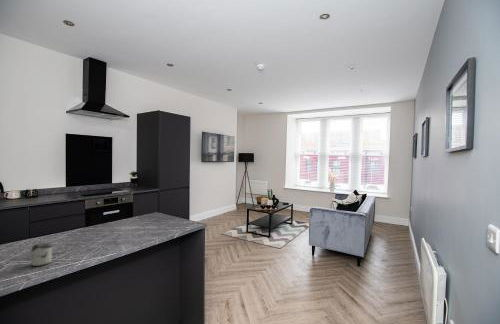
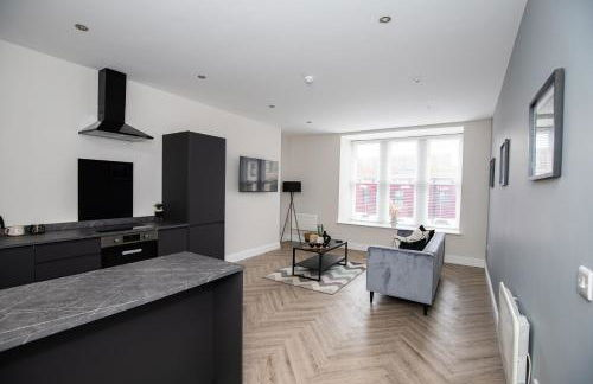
- cup (38, 255)
